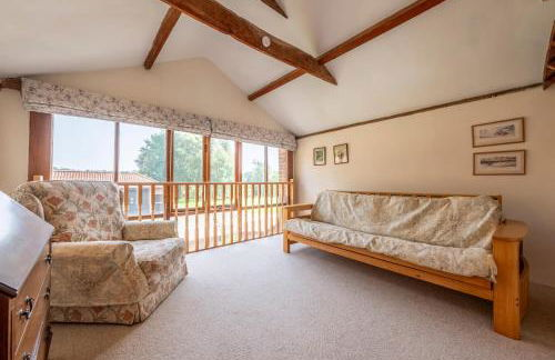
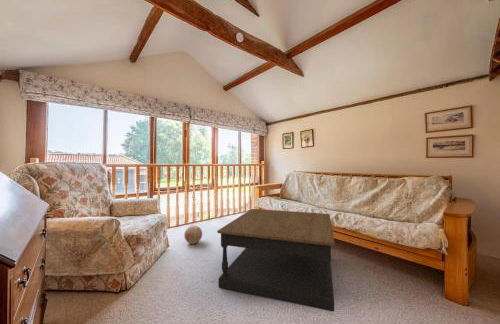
+ ball (193, 234)
+ coffee table (281, 245)
